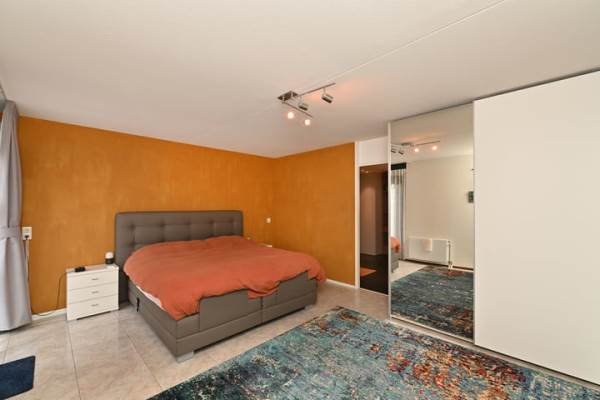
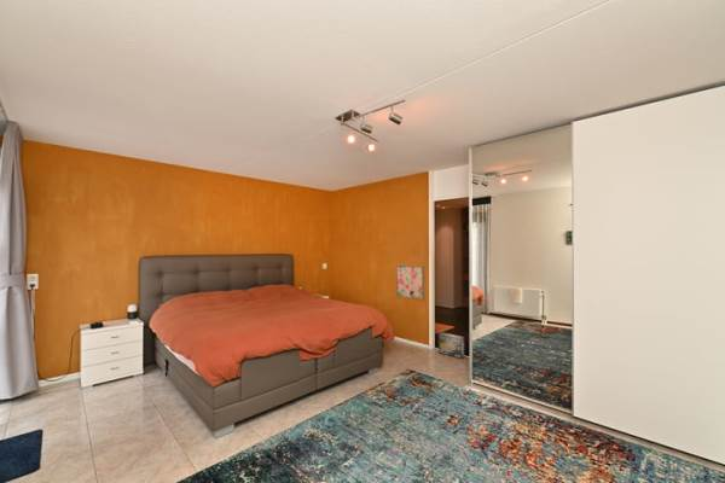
+ wall art (410, 281)
+ box (451, 344)
